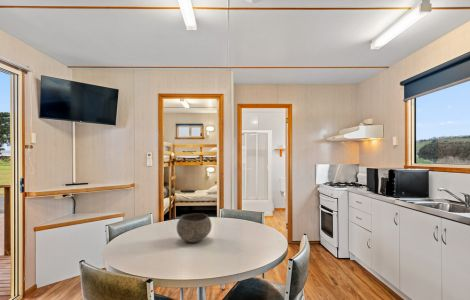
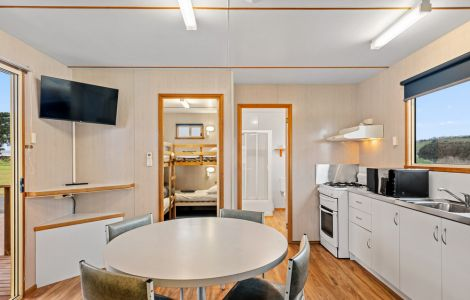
- bowl (194, 228)
